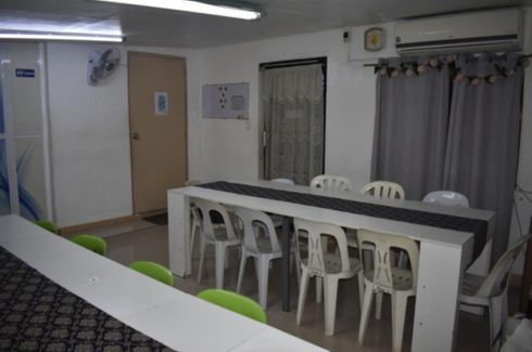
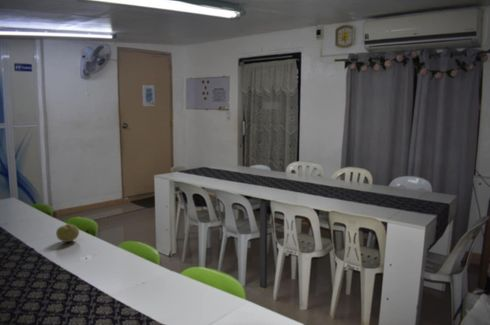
+ fruit (68, 233)
